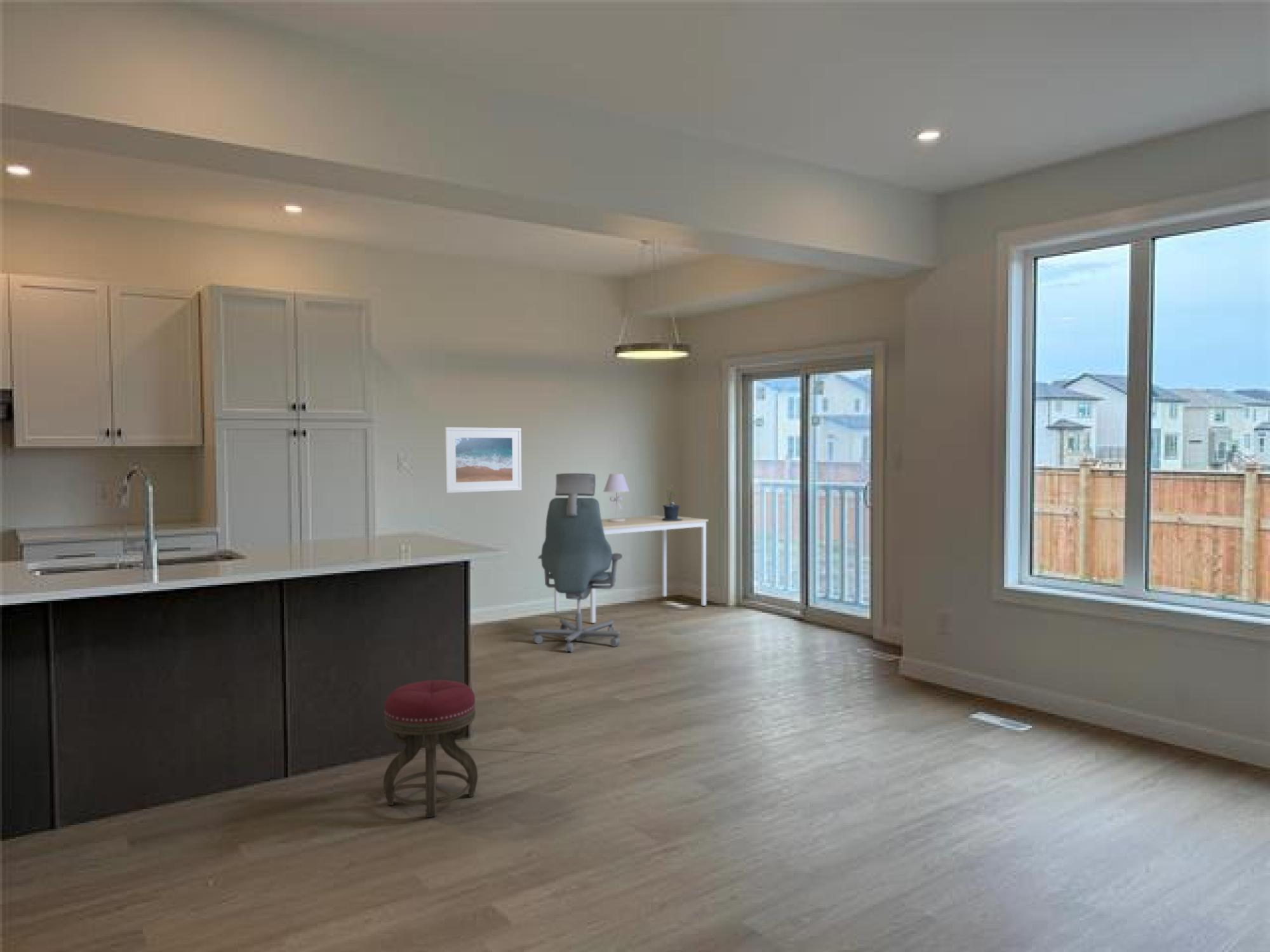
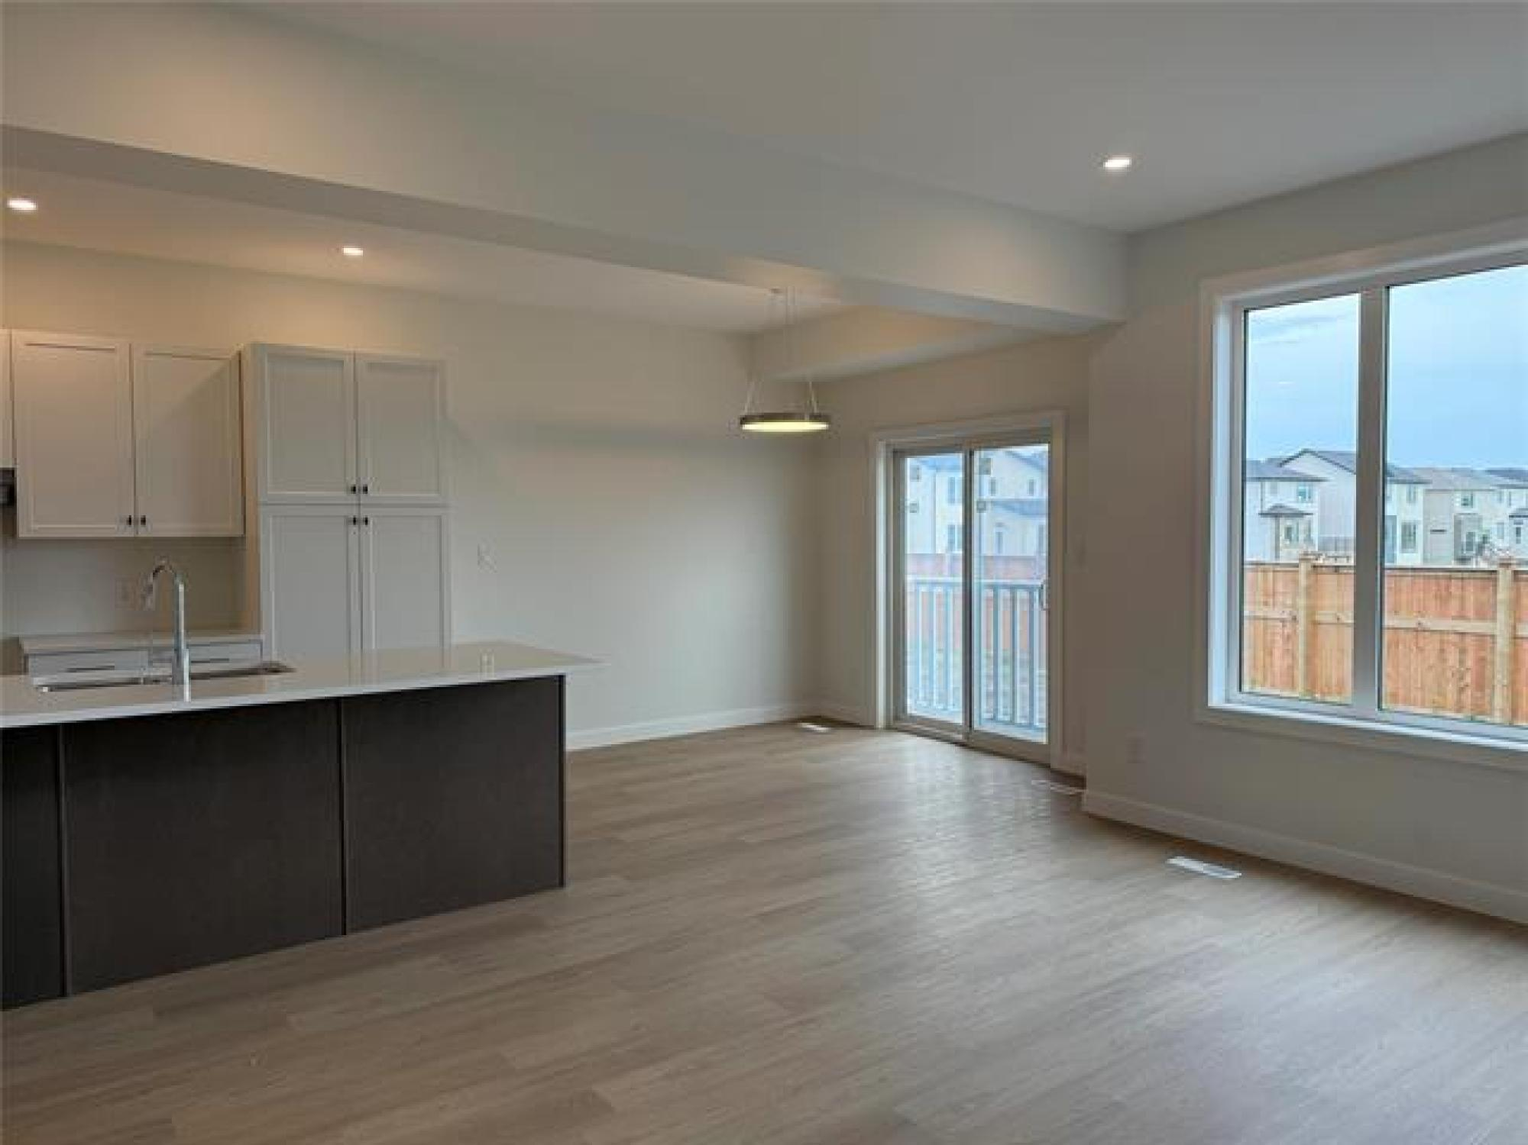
- desk (662, 564)
- table lamp (616, 497)
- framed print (484, 459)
- stool (431, 743)
- office chair (577, 558)
- potted plant (672, 503)
